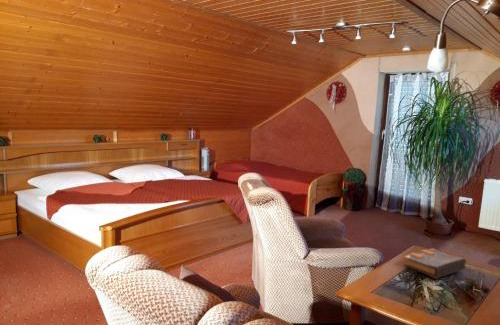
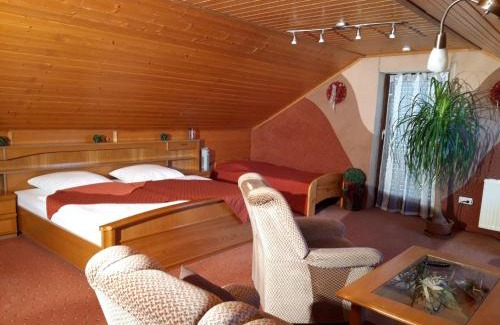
- book (434, 262)
